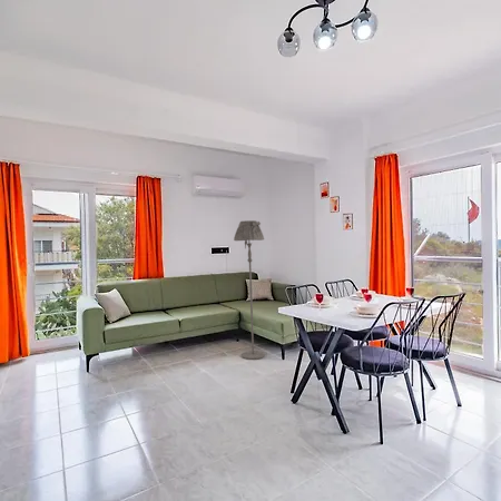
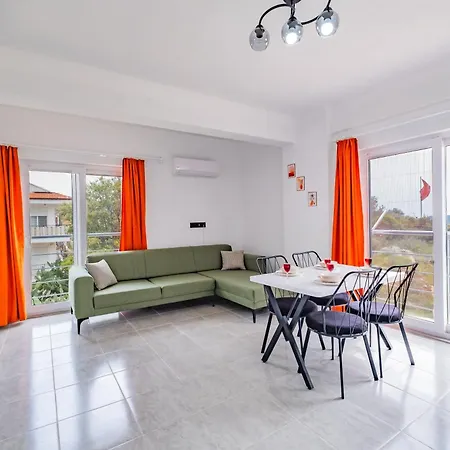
- floor lamp (250, 288)
